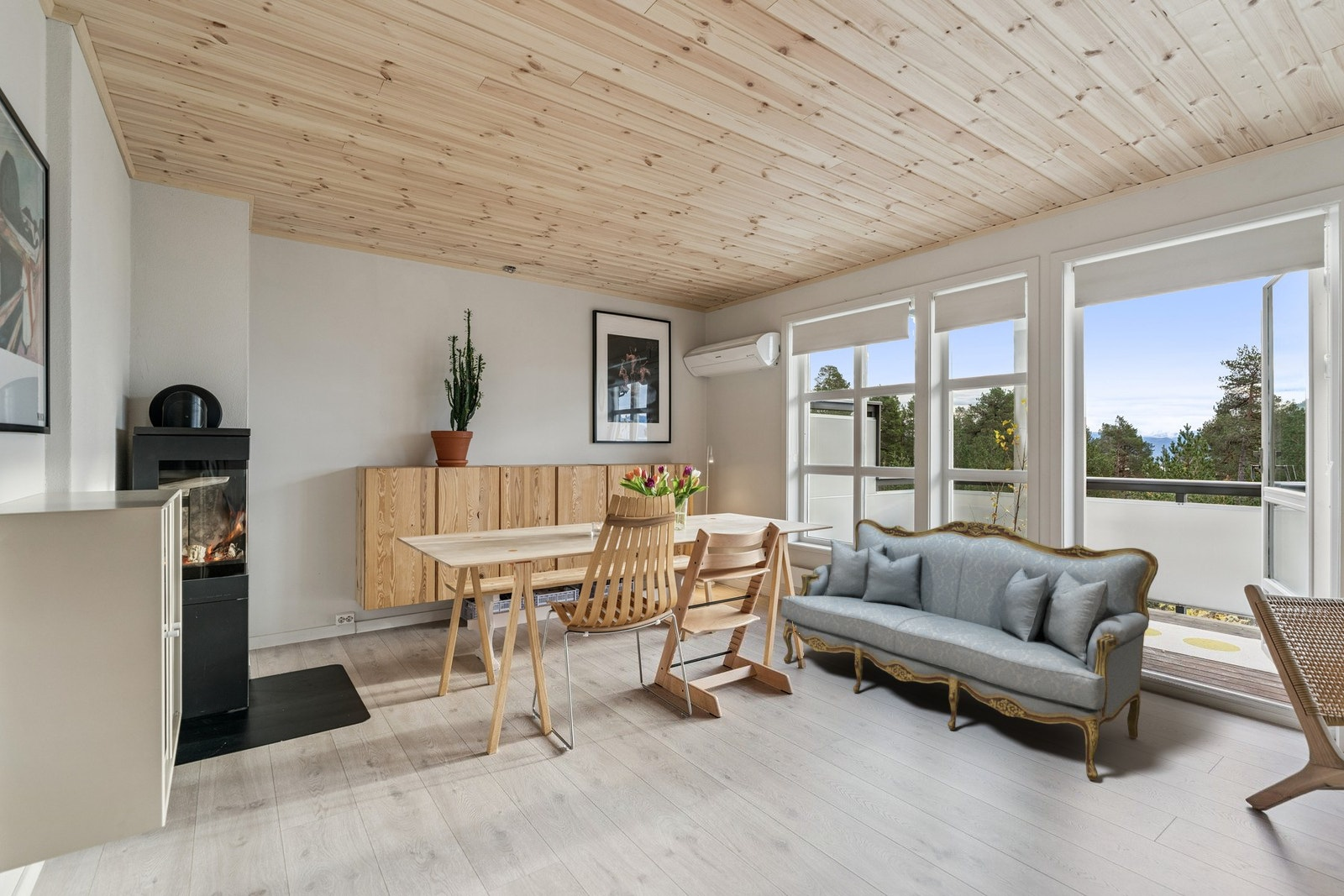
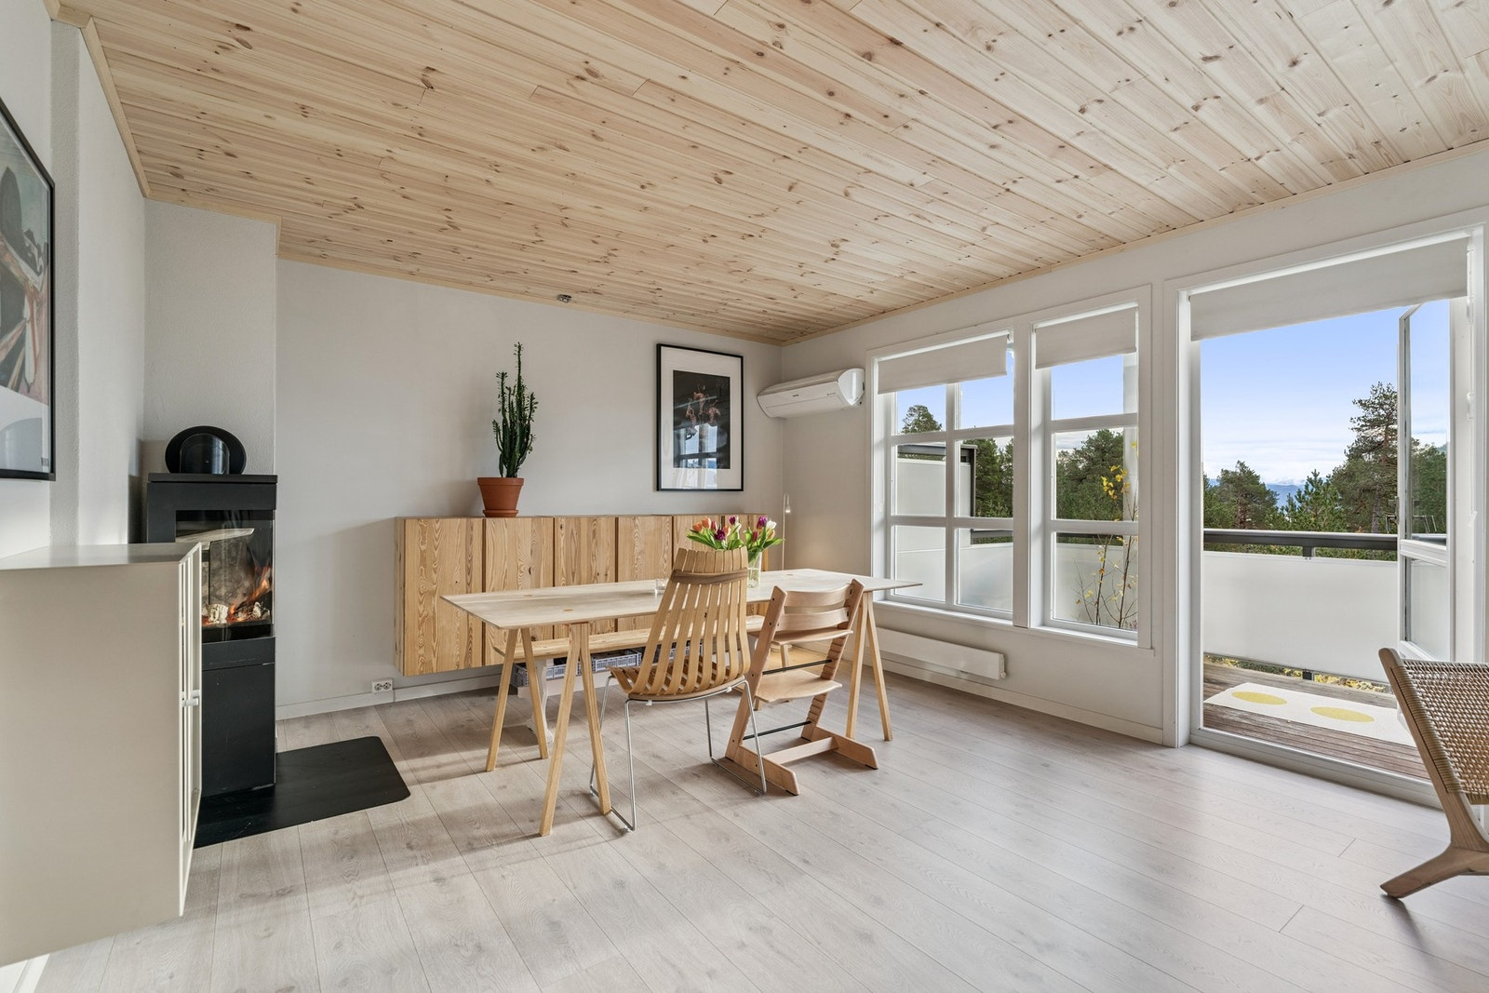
- sofa (939, 583)
